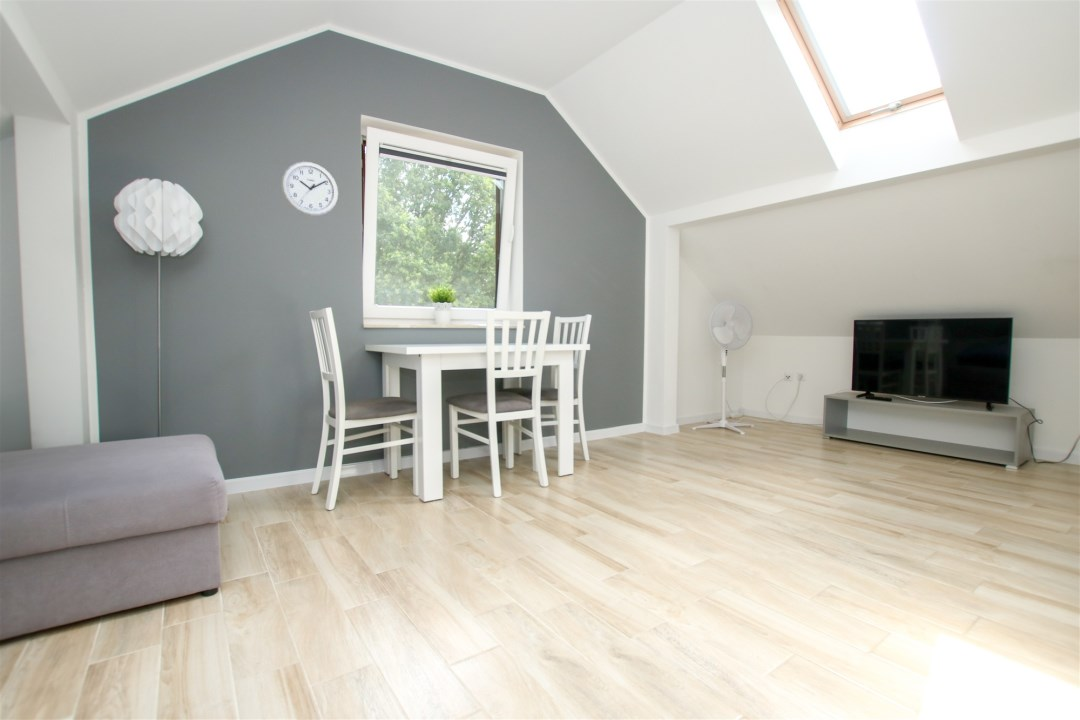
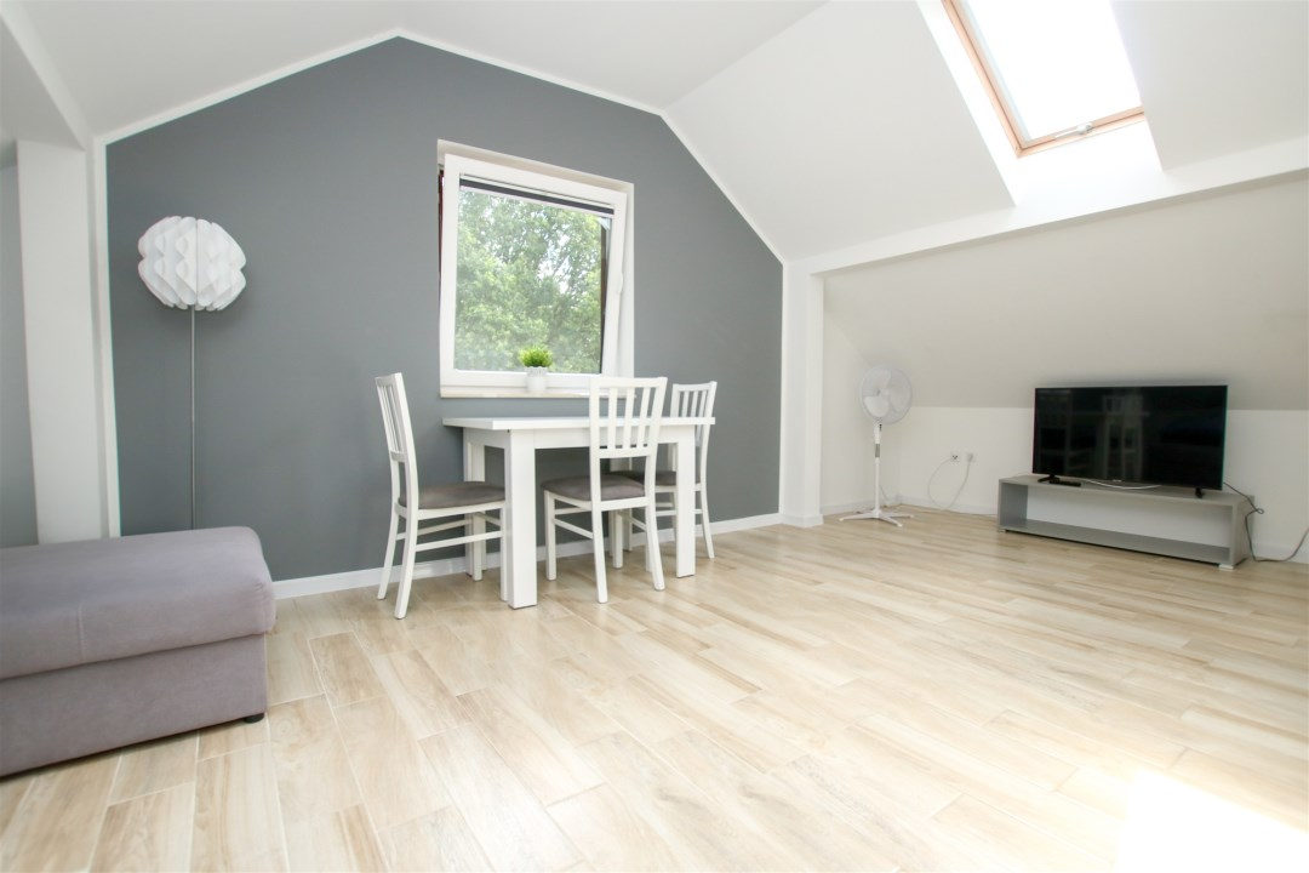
- wall clock (310, 188)
